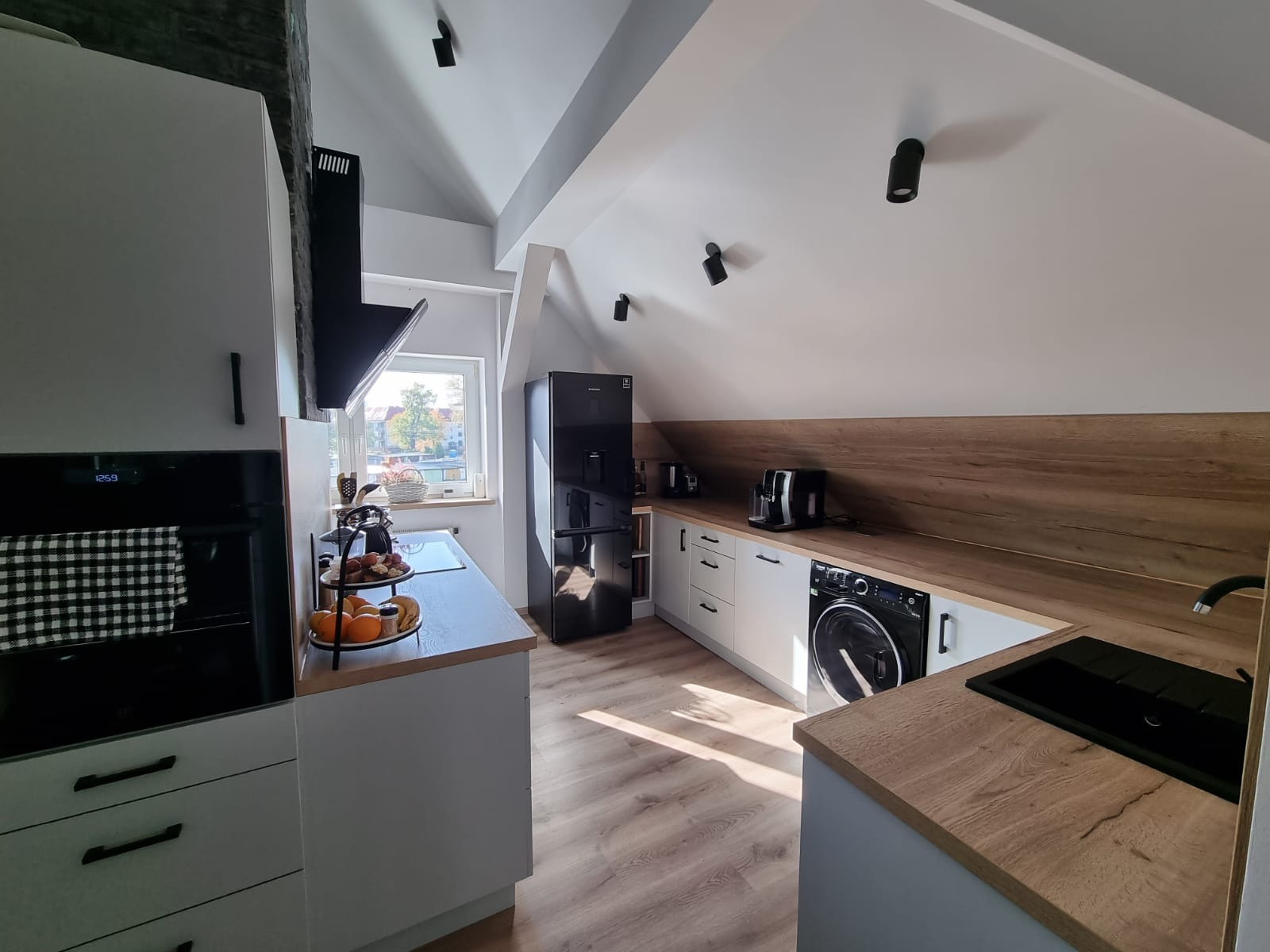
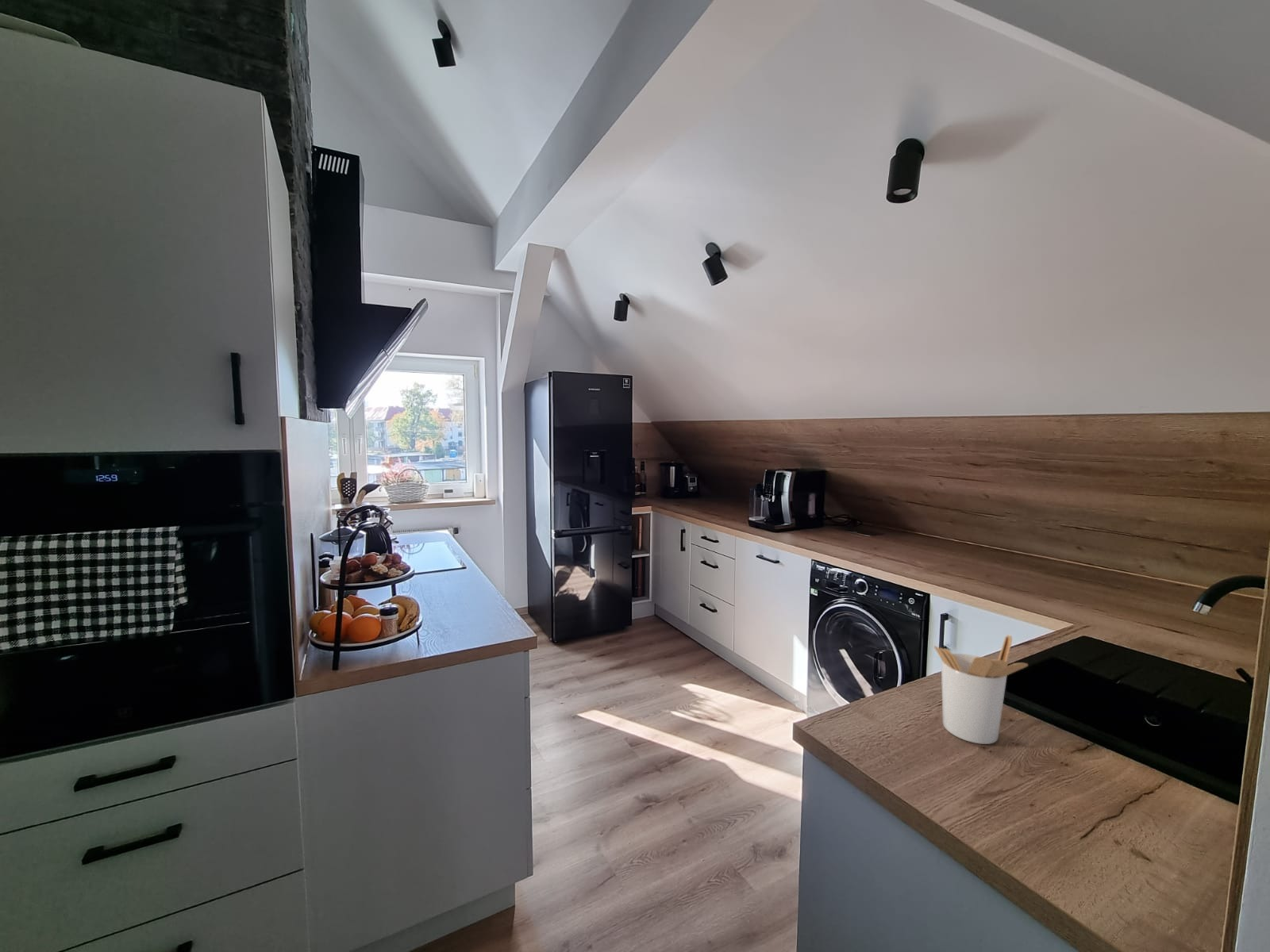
+ utensil holder (980, 689)
